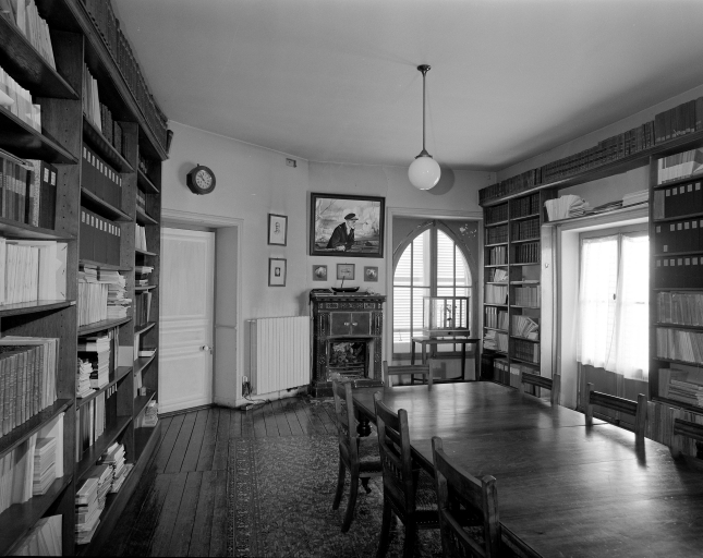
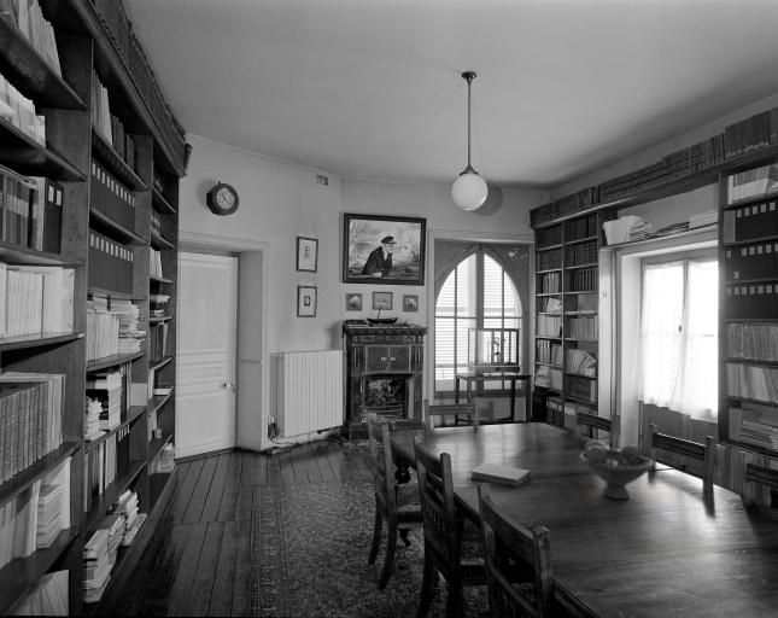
+ book (499, 474)
+ fruit bowl (615, 470)
